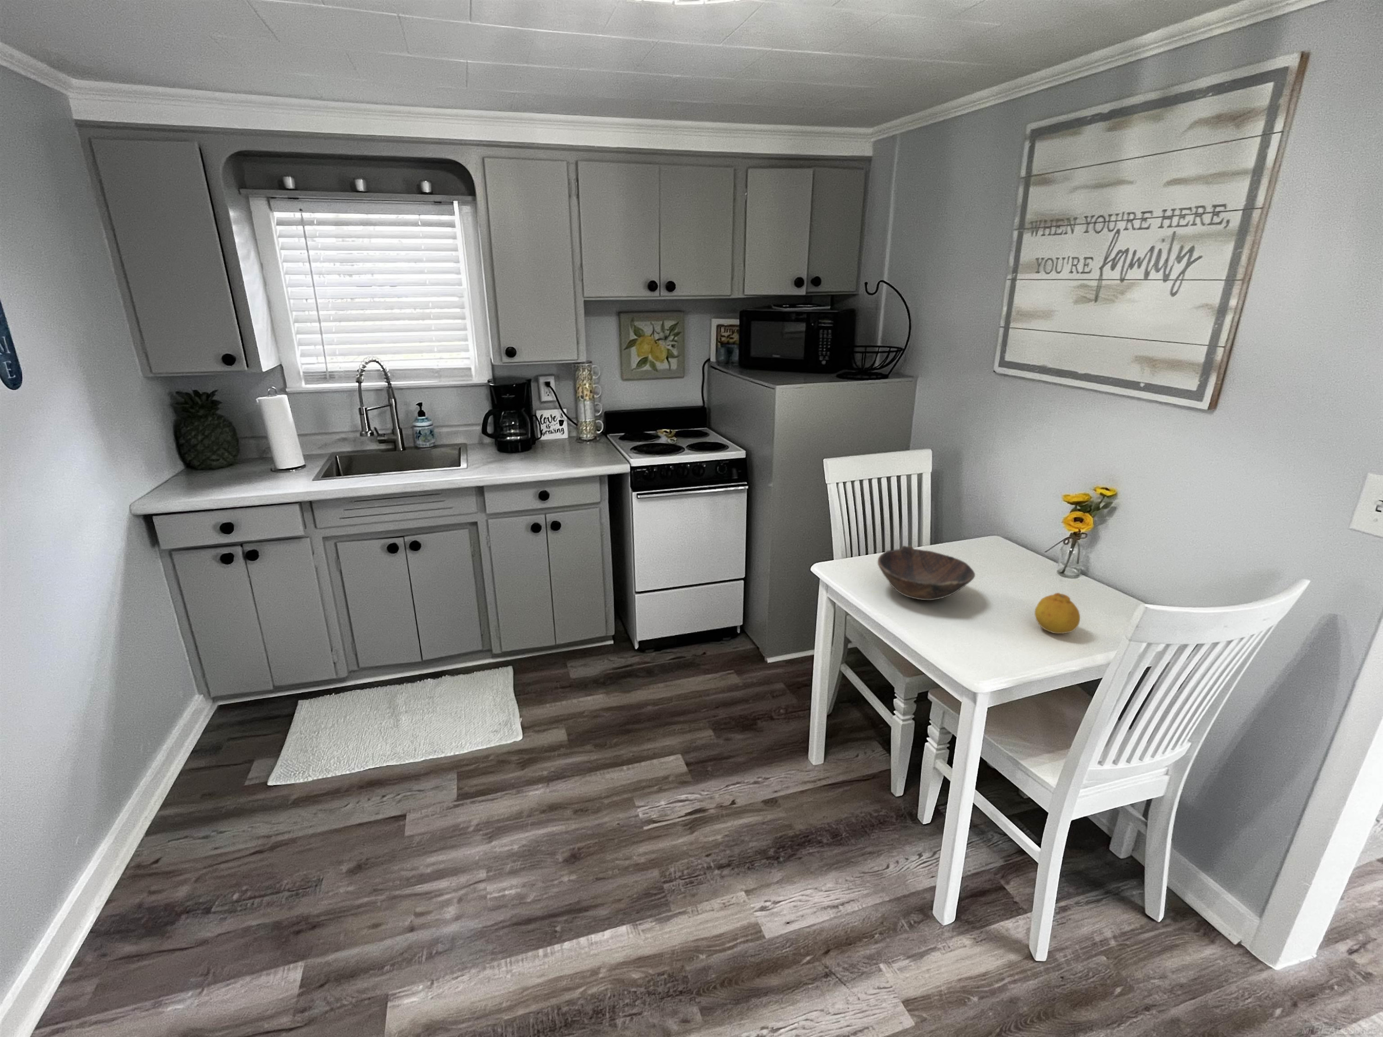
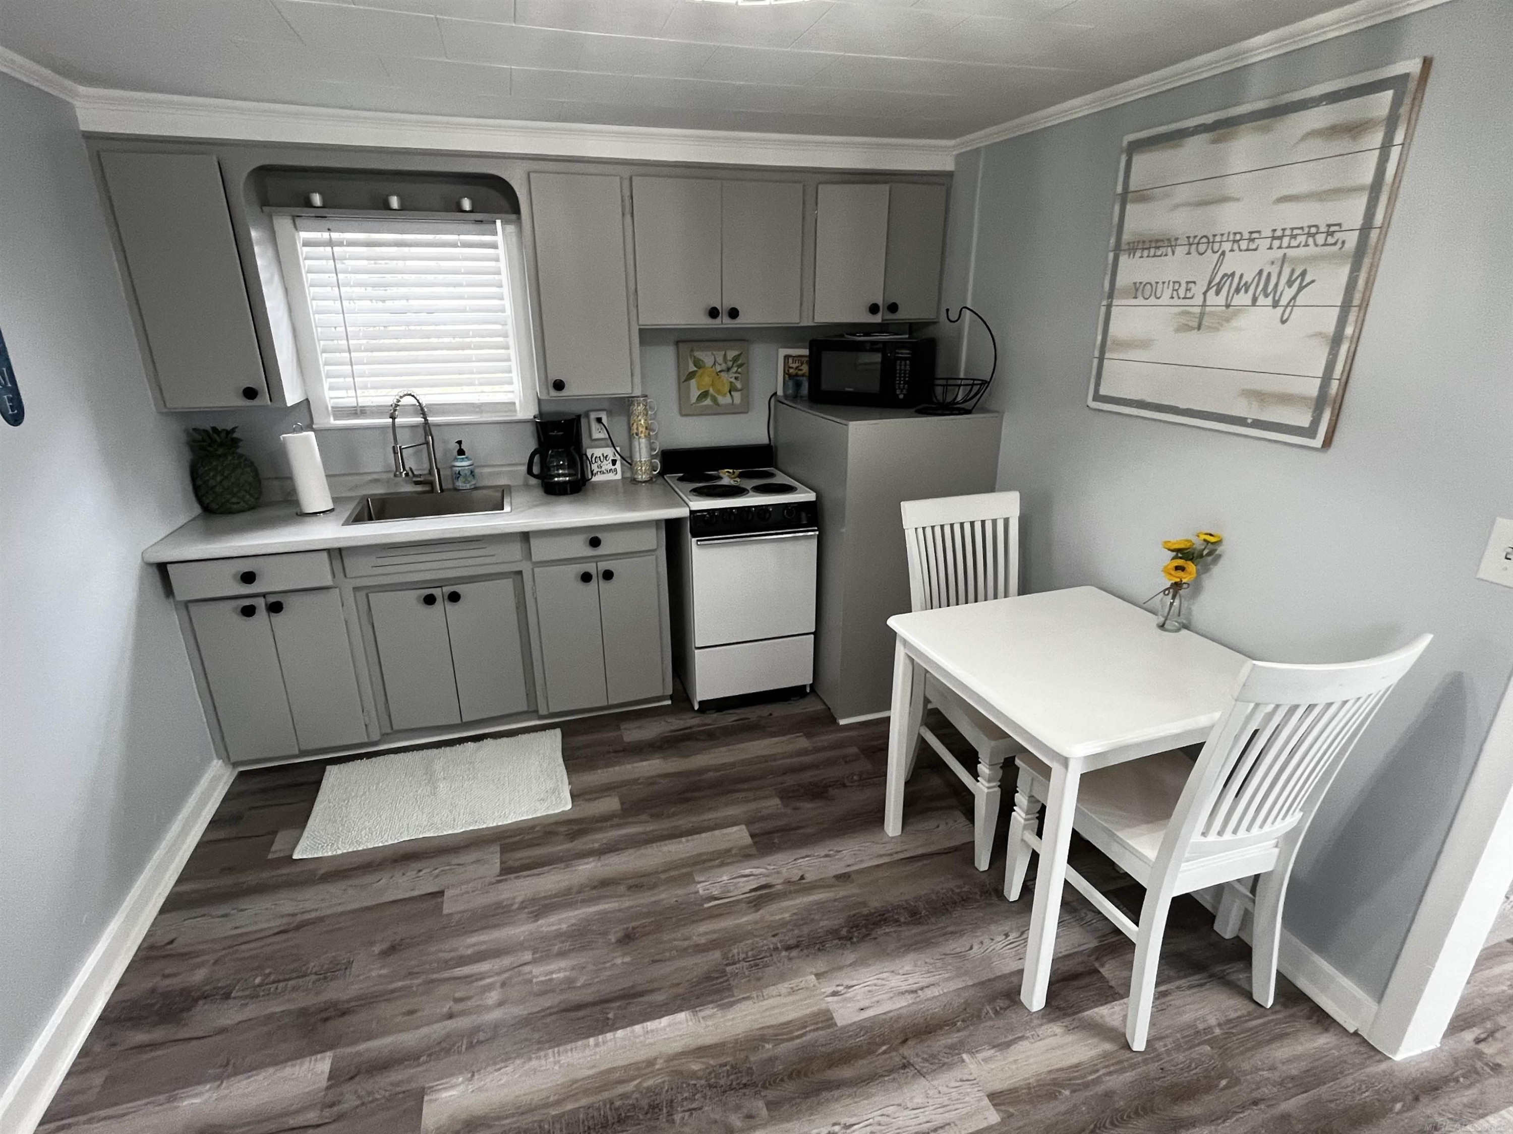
- bowl (922, 578)
- fruit (1057, 612)
